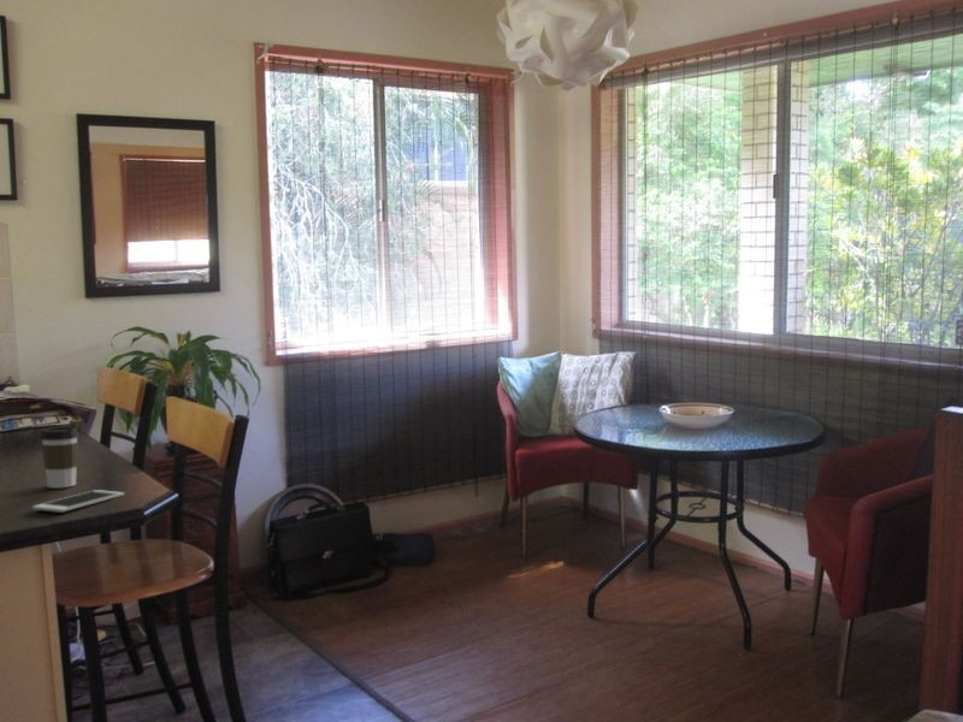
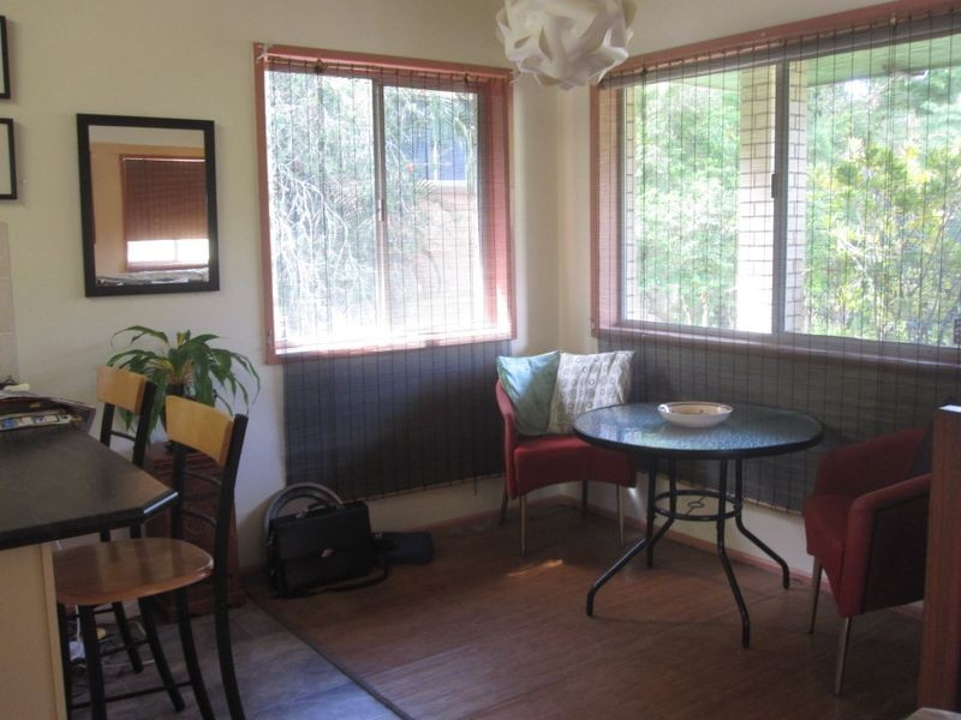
- coffee cup (60, 457)
- cell phone (79, 501)
